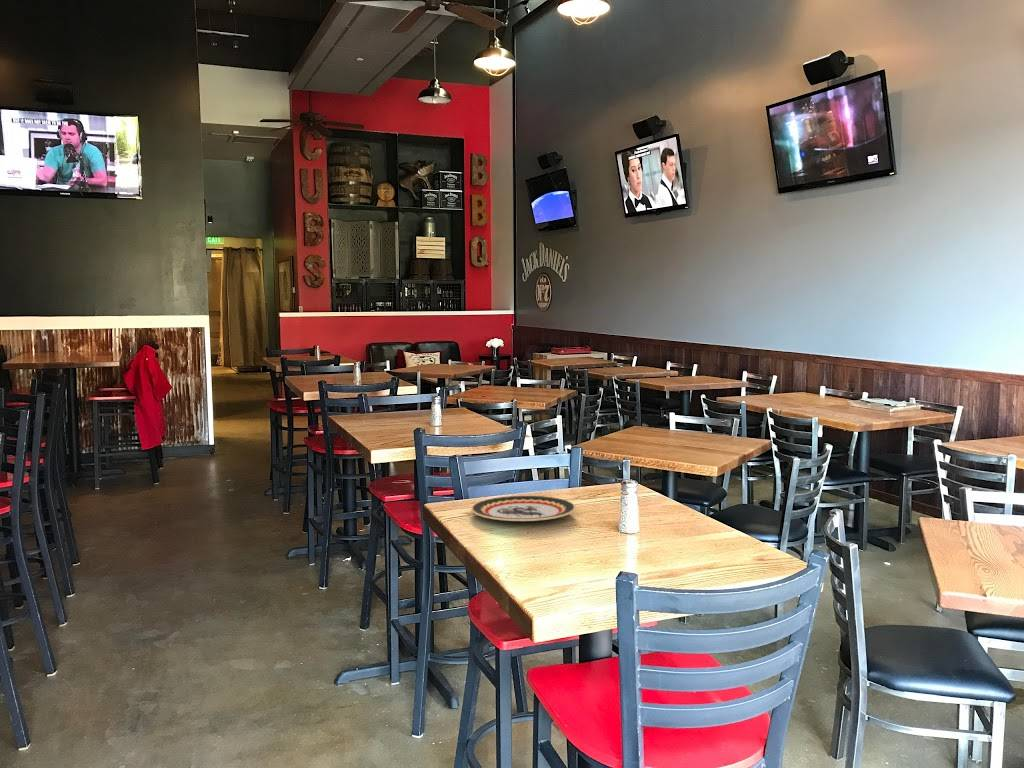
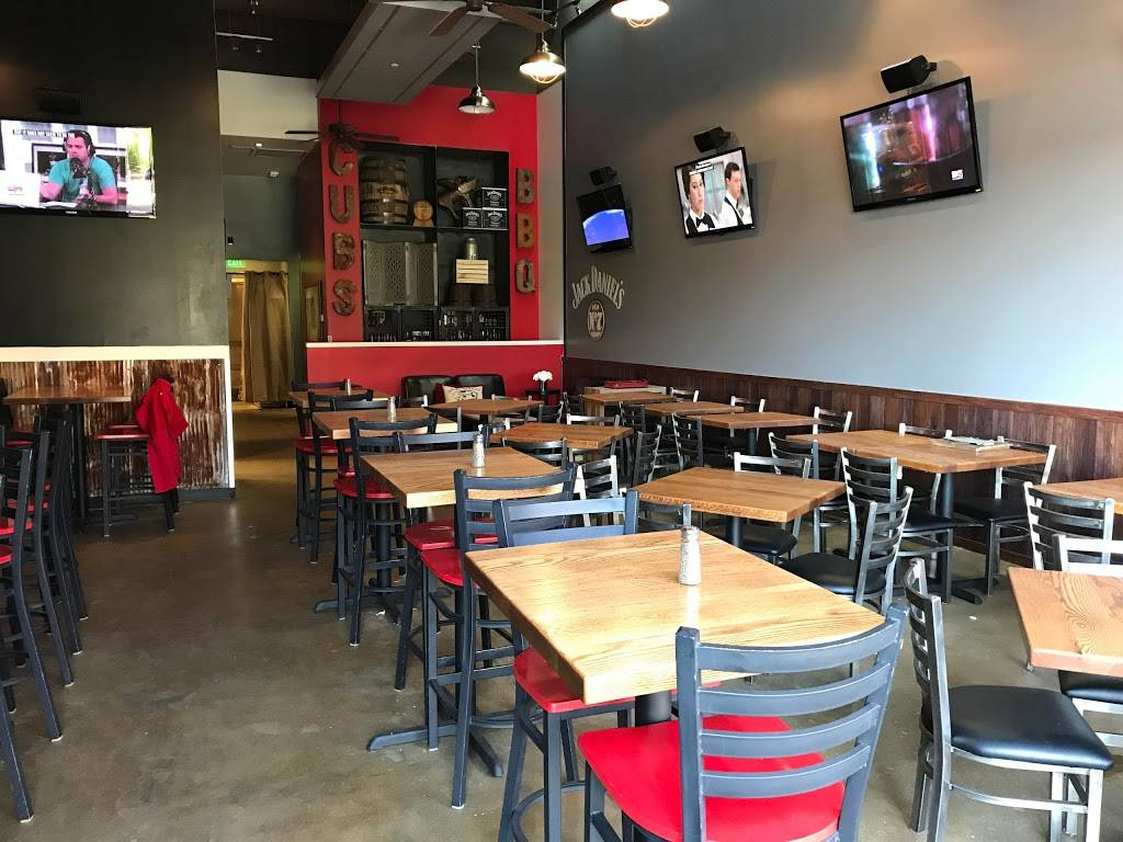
- plate (523, 511)
